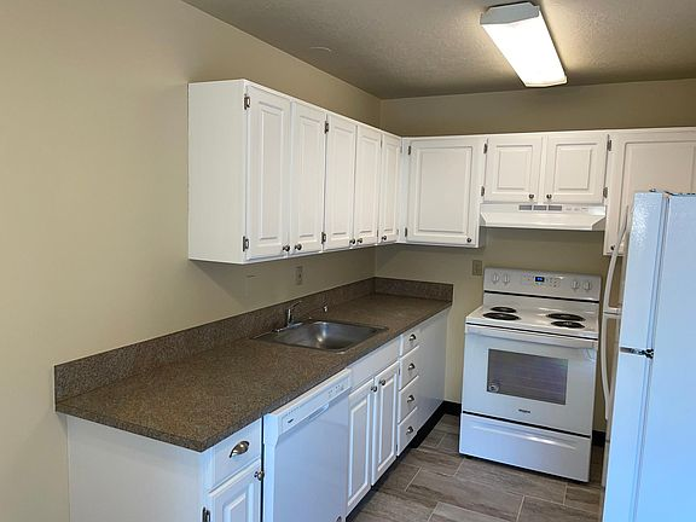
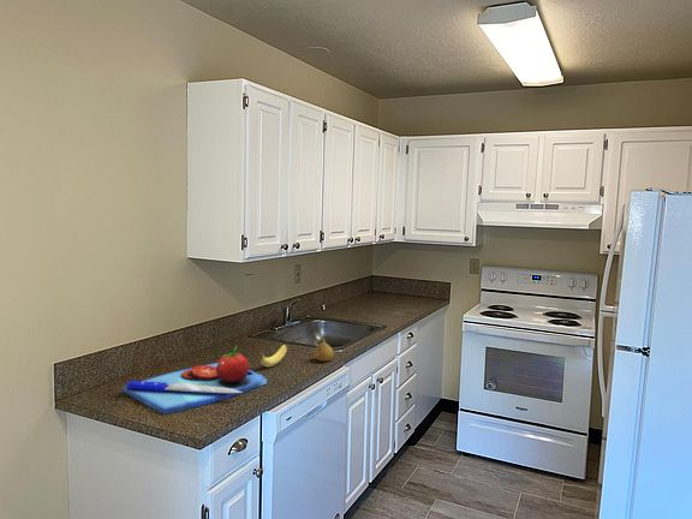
+ fruit (323, 348)
+ banana (273, 356)
+ chopping board (203, 368)
